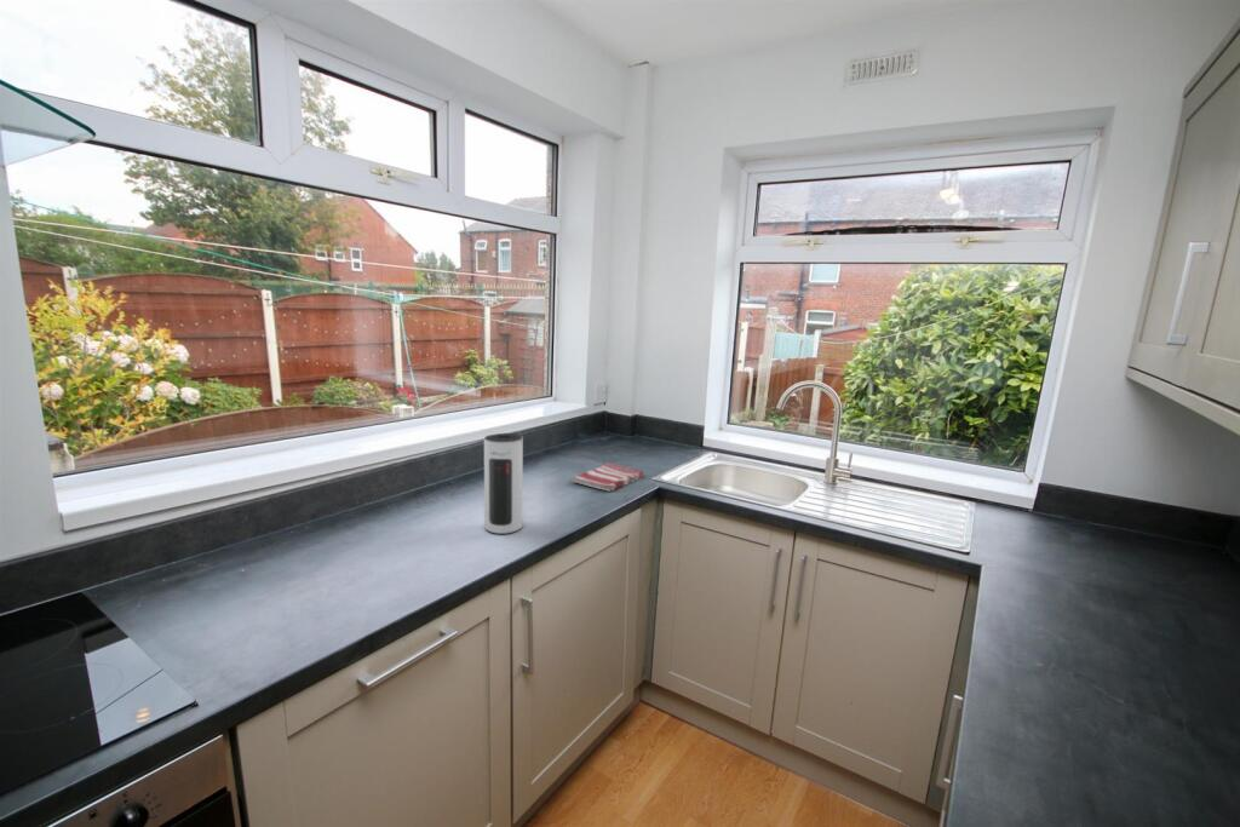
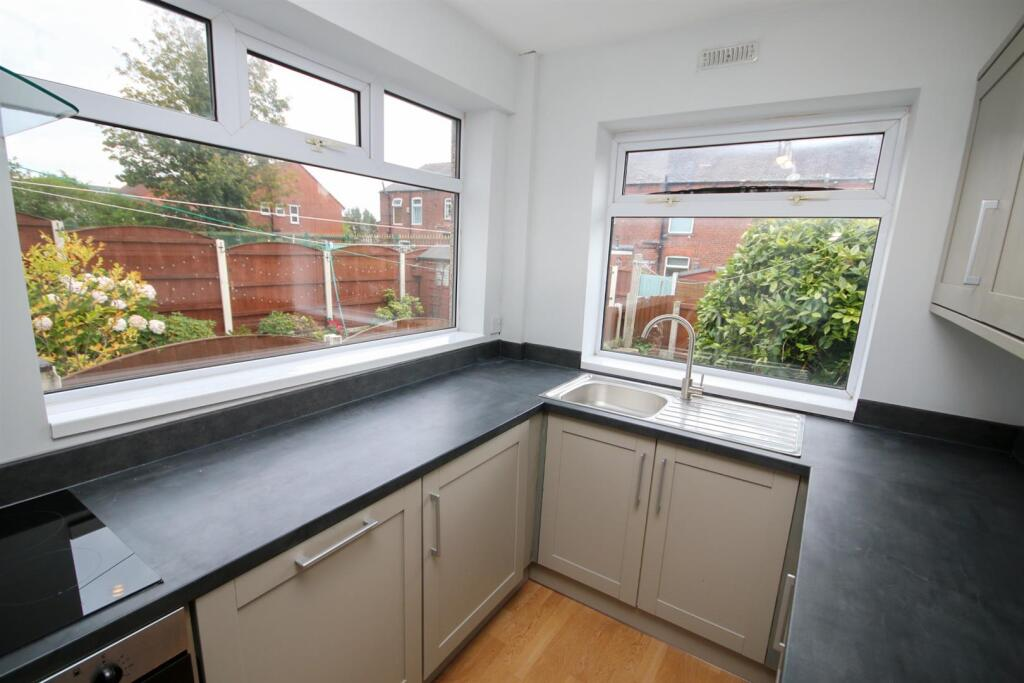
- speaker (503, 481)
- dish towel (608, 475)
